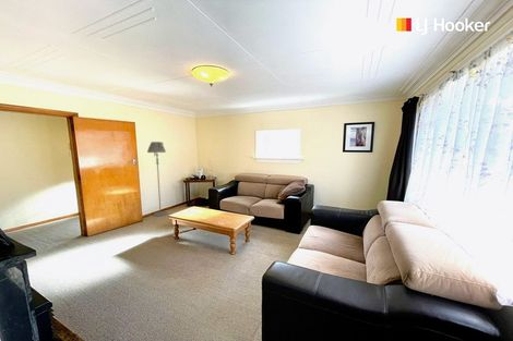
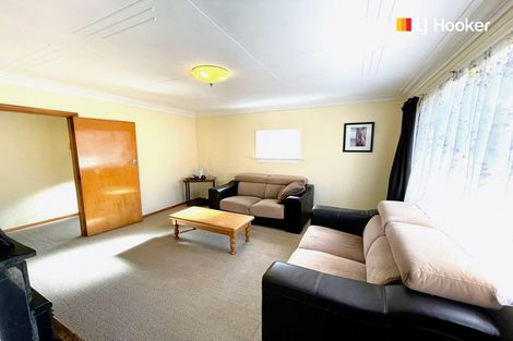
- floor lamp (158, 179)
